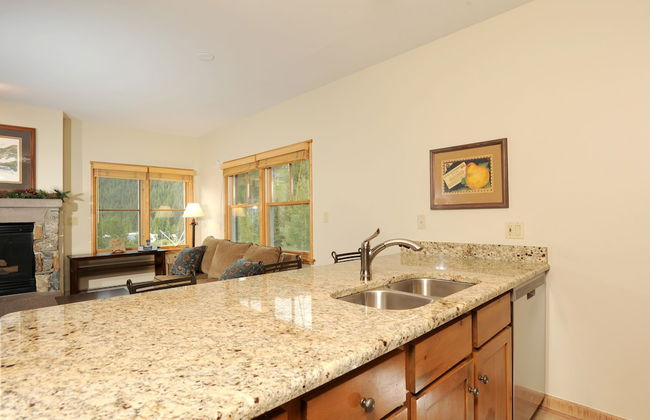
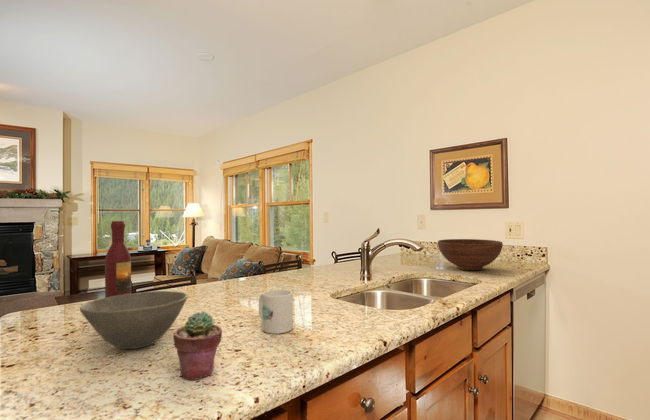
+ bowl (137, 320)
+ potted succulent (198, 342)
+ wine bottle (118, 268)
+ mug (273, 309)
+ fruit bowl (469, 255)
